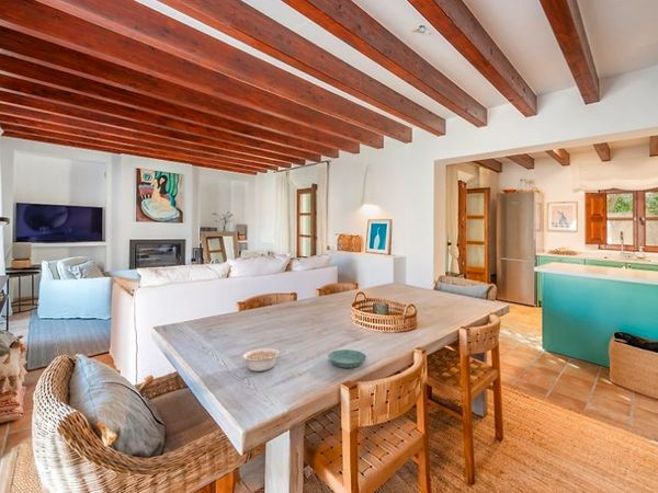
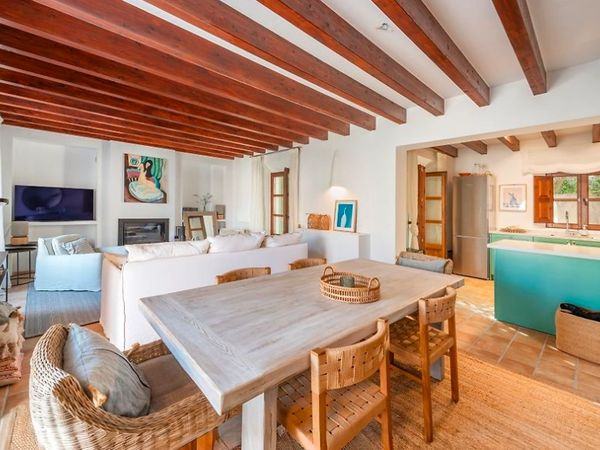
- saucer (347, 358)
- legume (262, 358)
